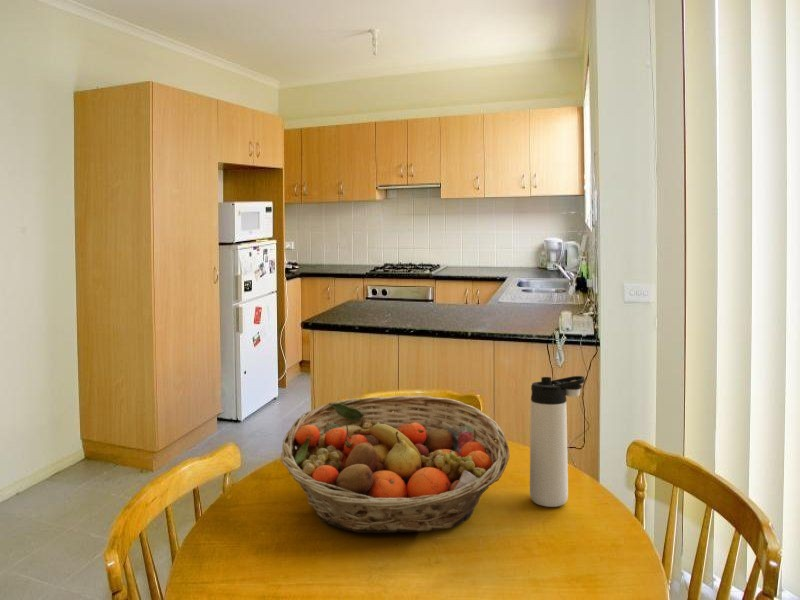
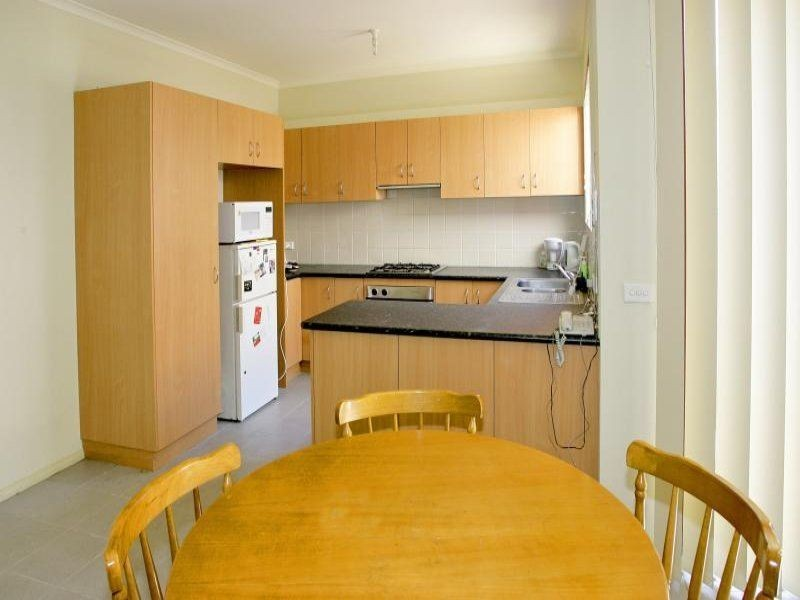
- thermos bottle (557, 439)
- fruit basket (394, 458)
